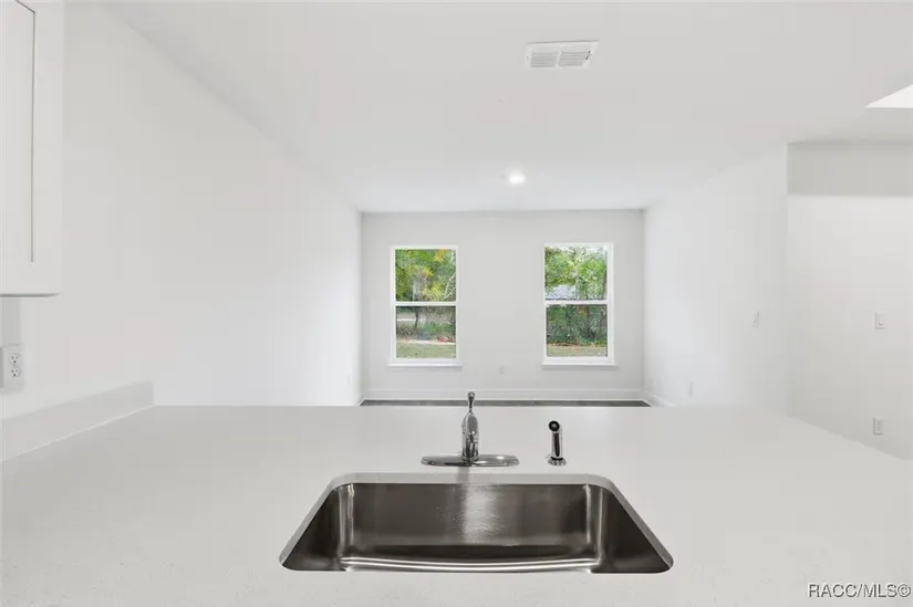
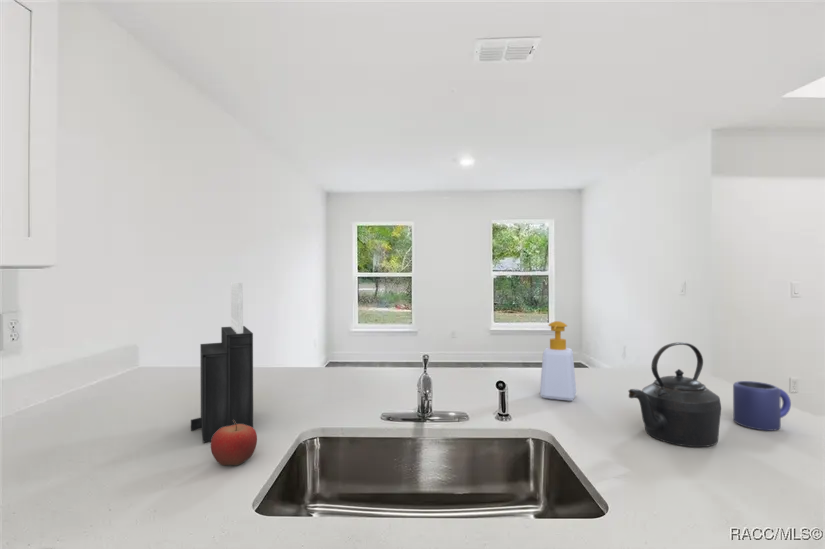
+ soap bottle (557, 360)
+ mug (763, 404)
+ fruit (234, 441)
+ kettle (668, 391)
+ knife block (220, 354)
